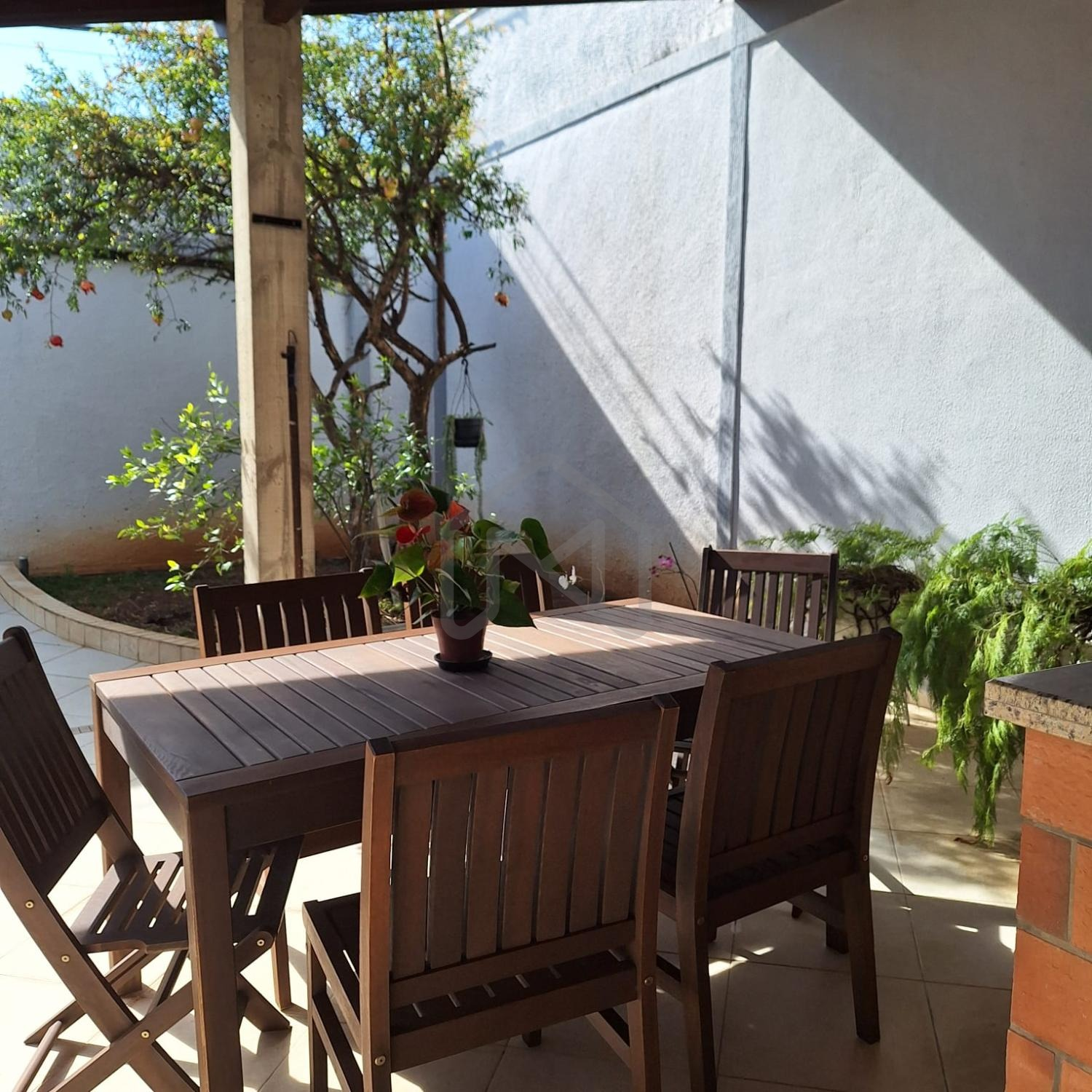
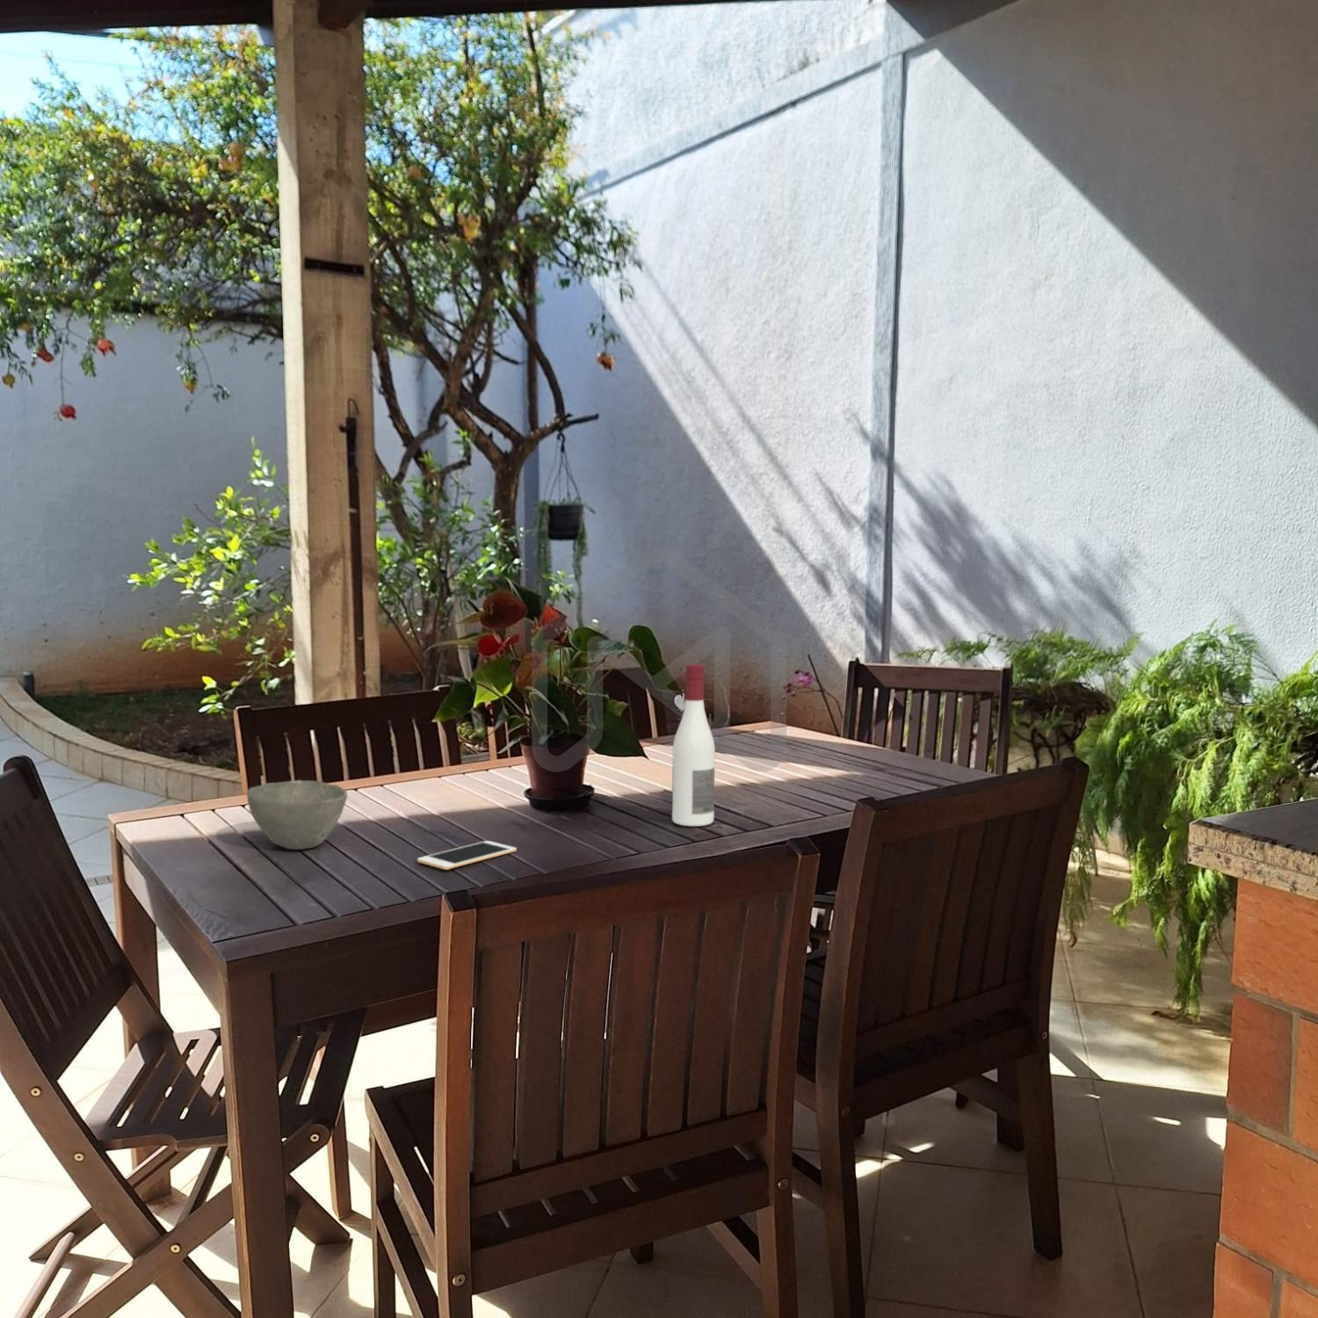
+ cell phone (467, 855)
+ bowl (296, 816)
+ alcohol (693, 743)
